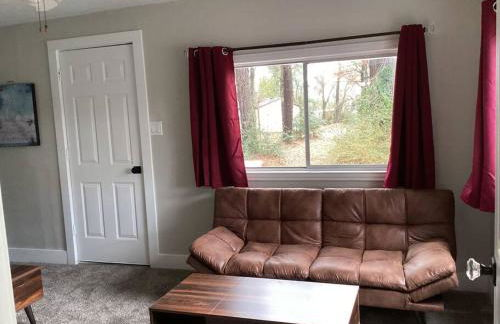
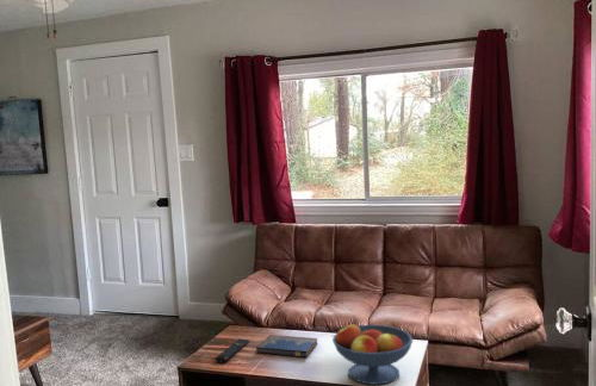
+ hardcover book (287, 344)
+ remote control (232, 350)
+ fruit bowl (372, 349)
